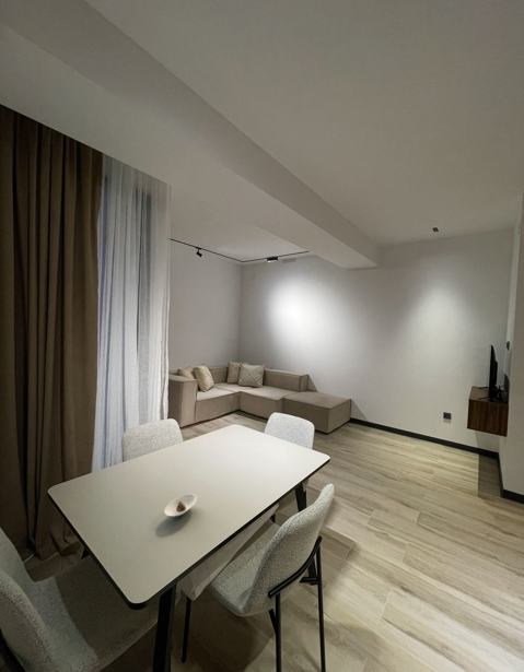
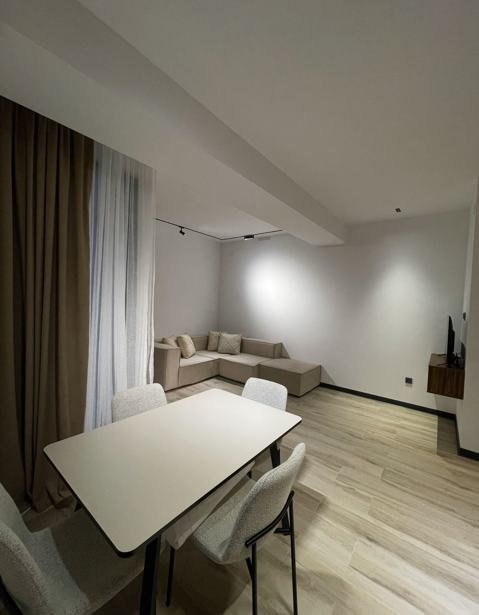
- saucer (181, 506)
